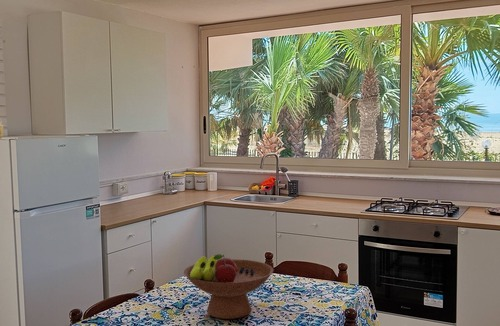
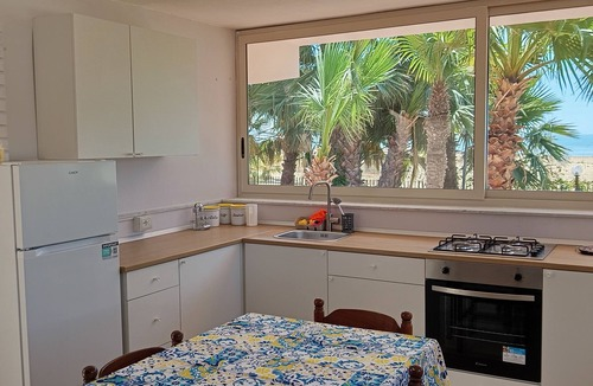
- fruit bowl (229, 282)
